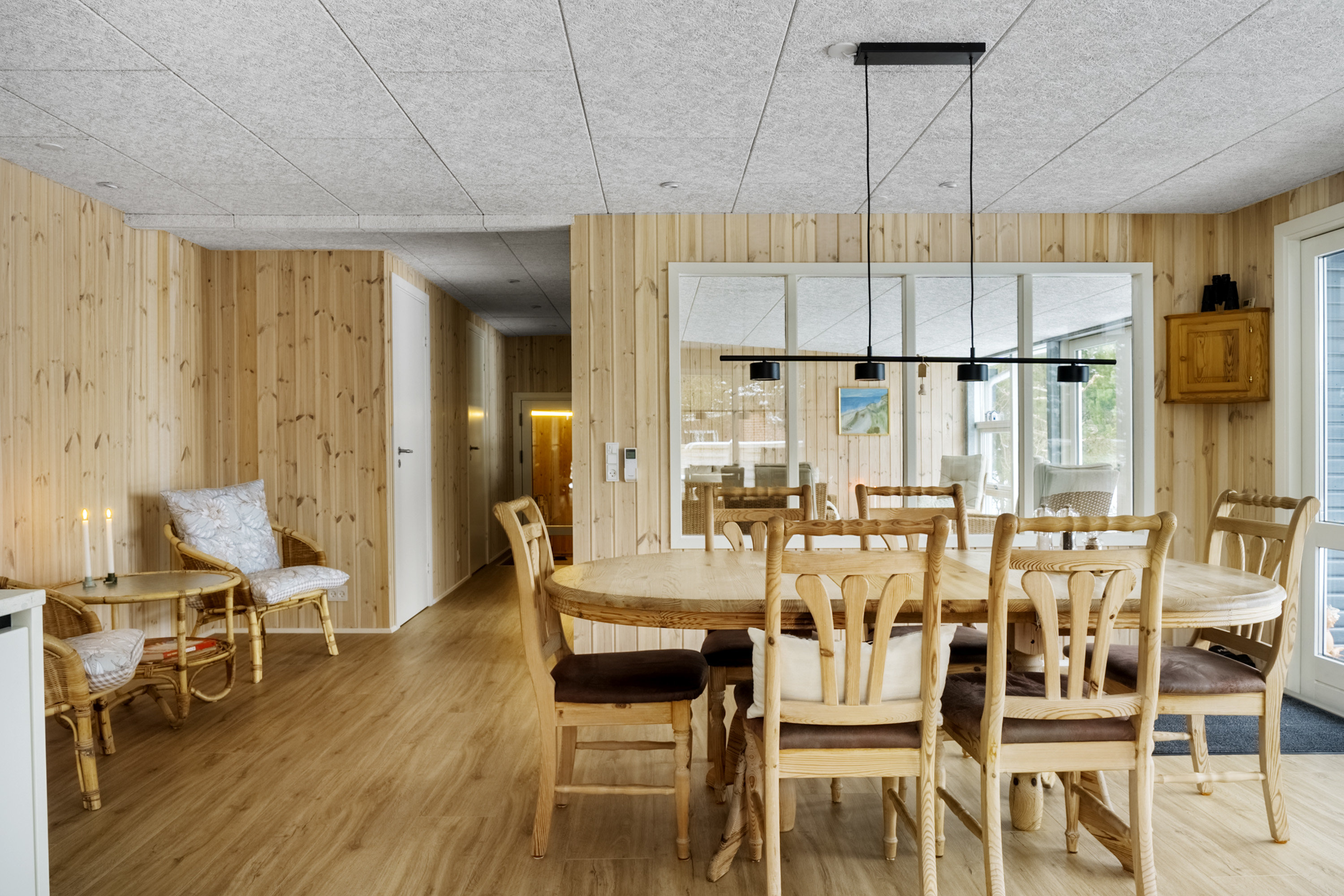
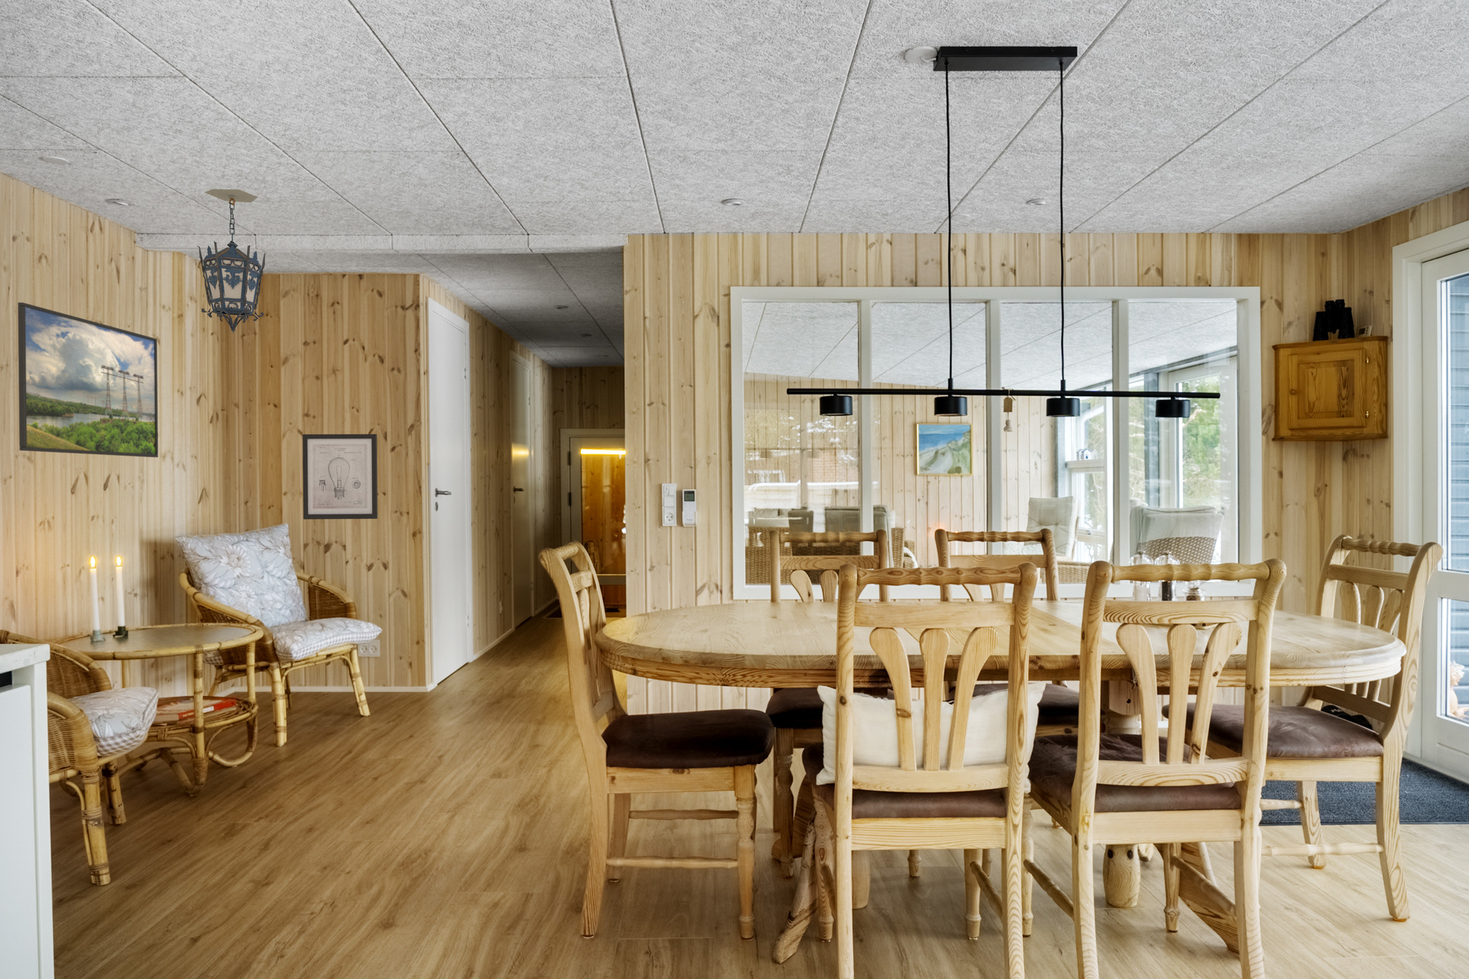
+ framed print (95, 388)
+ wall art (340, 476)
+ hanging lantern (232, 263)
